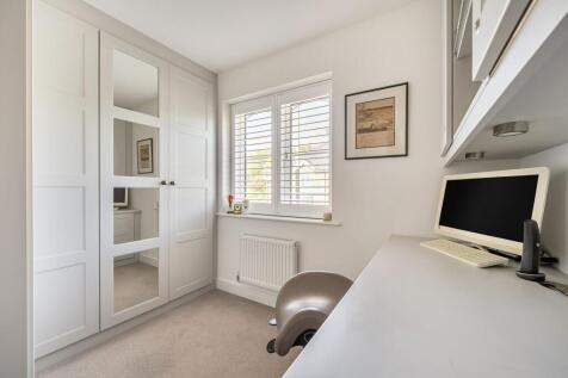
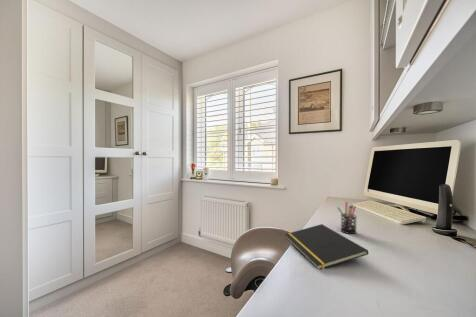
+ notepad (320, 242)
+ pen holder (346, 217)
